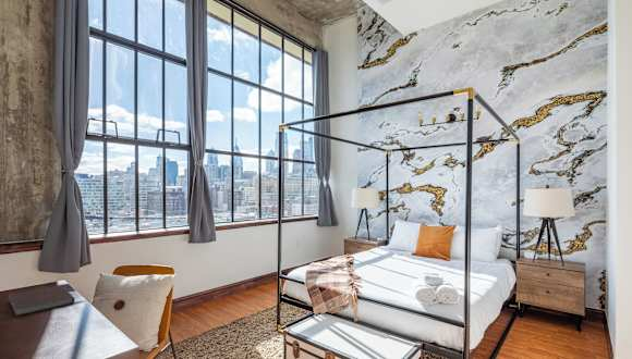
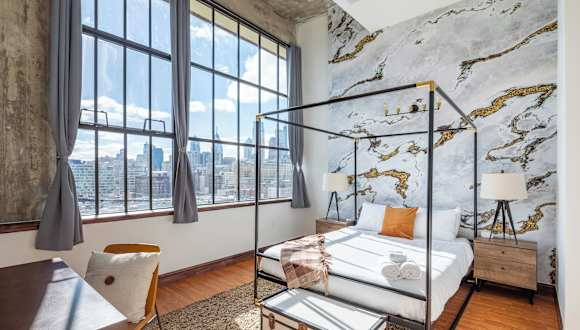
- notebook (40, 299)
